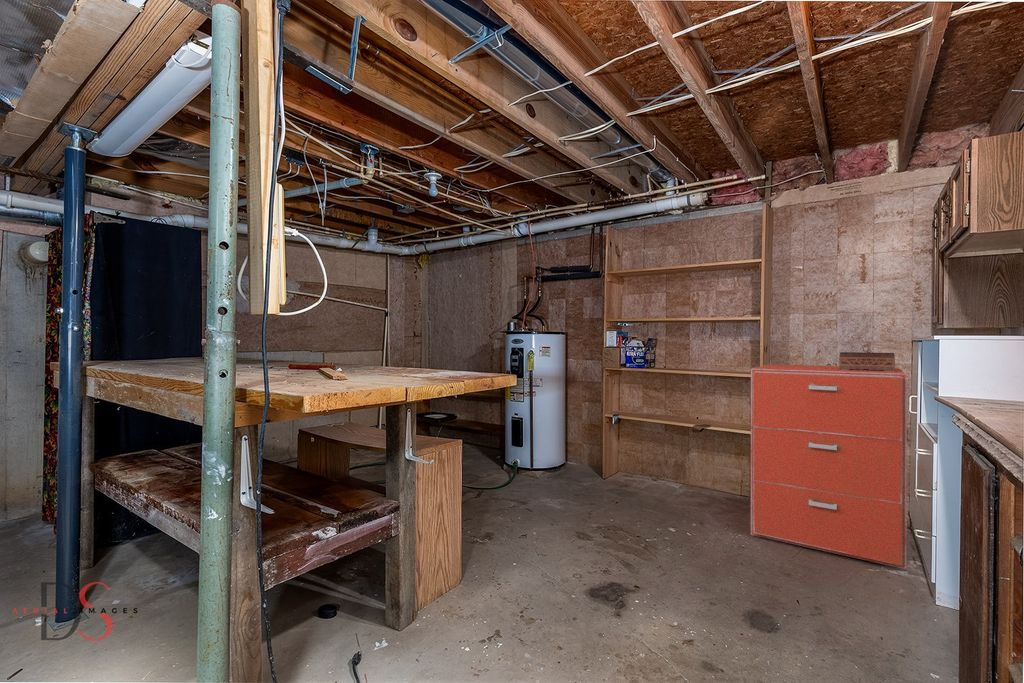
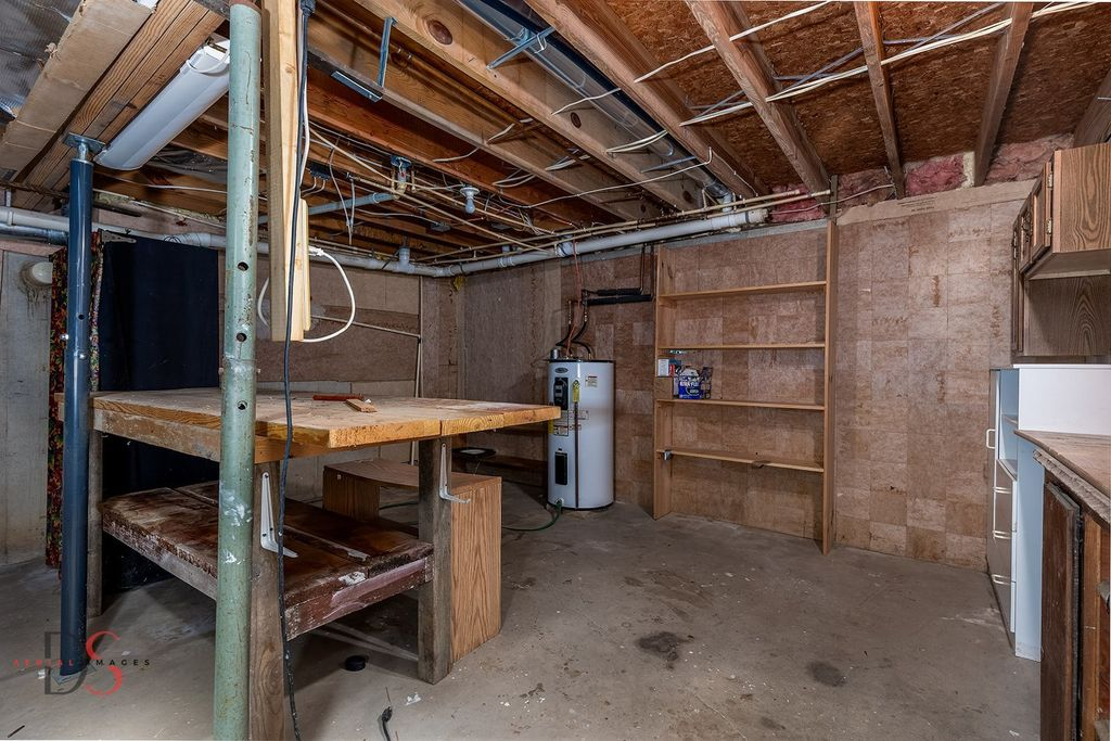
- filing cabinet (826, 450)
- tissue box (866, 360)
